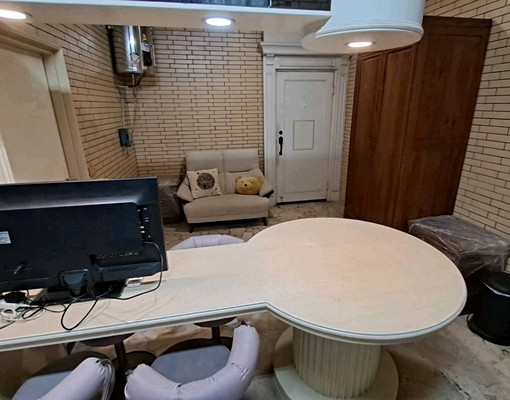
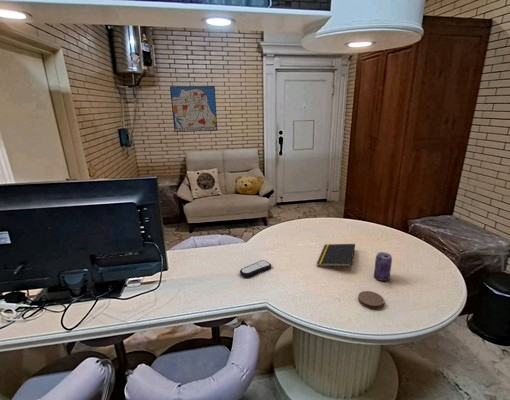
+ coaster (370, 299)
+ wall art (194, 109)
+ beverage can (382, 266)
+ notepad (336, 254)
+ remote control (255, 268)
